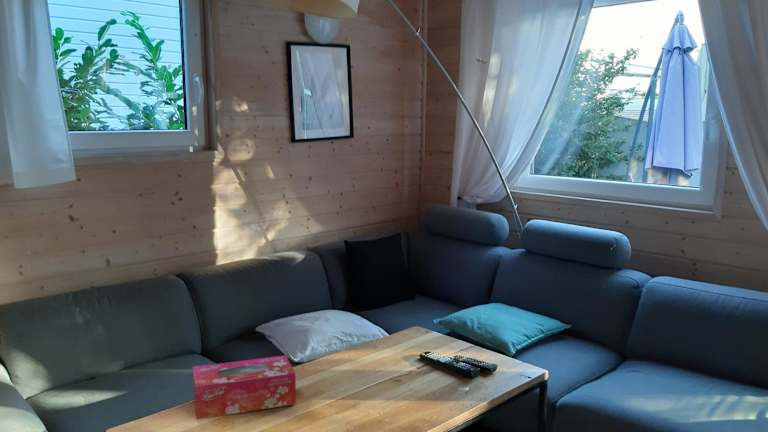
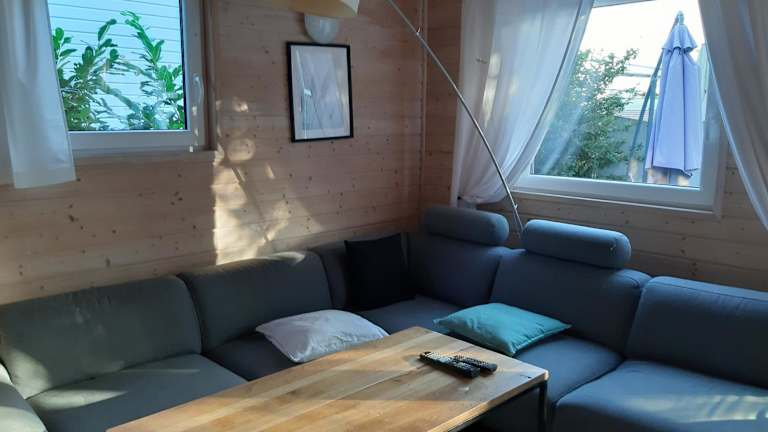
- tissue box (243, 385)
